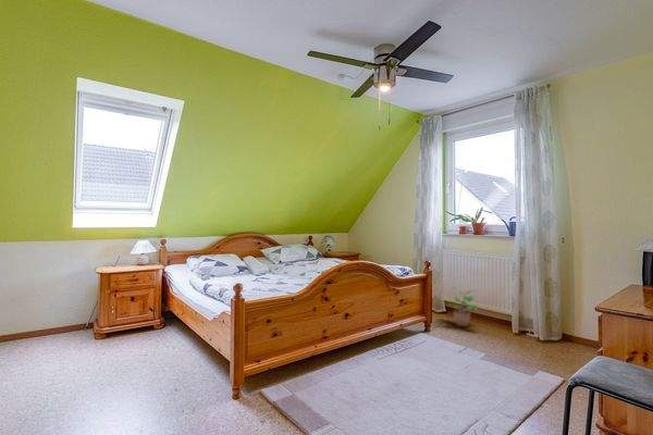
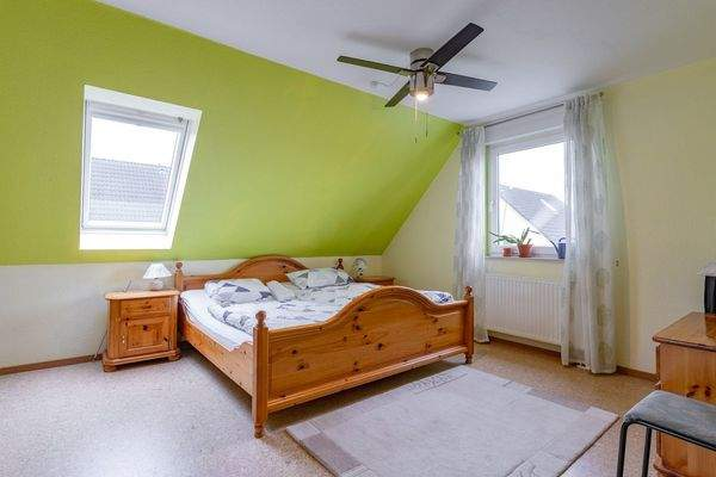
- potted plant (464, 306)
